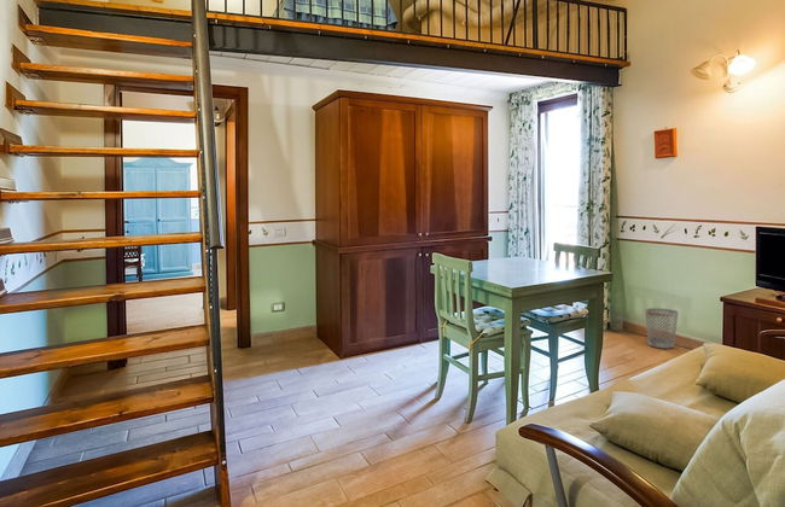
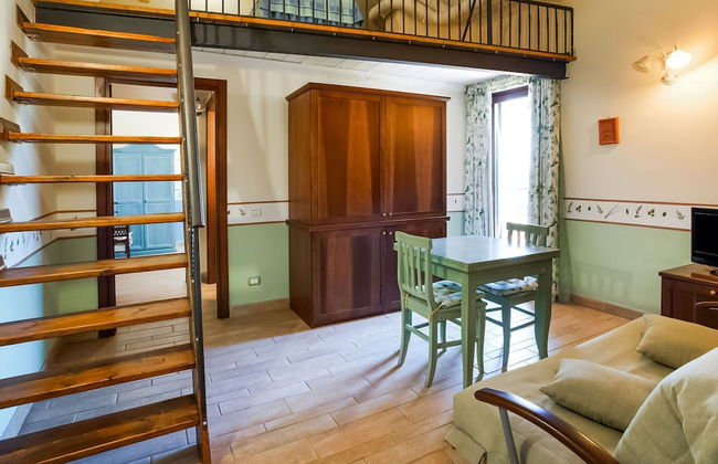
- wastebasket (661, 328)
